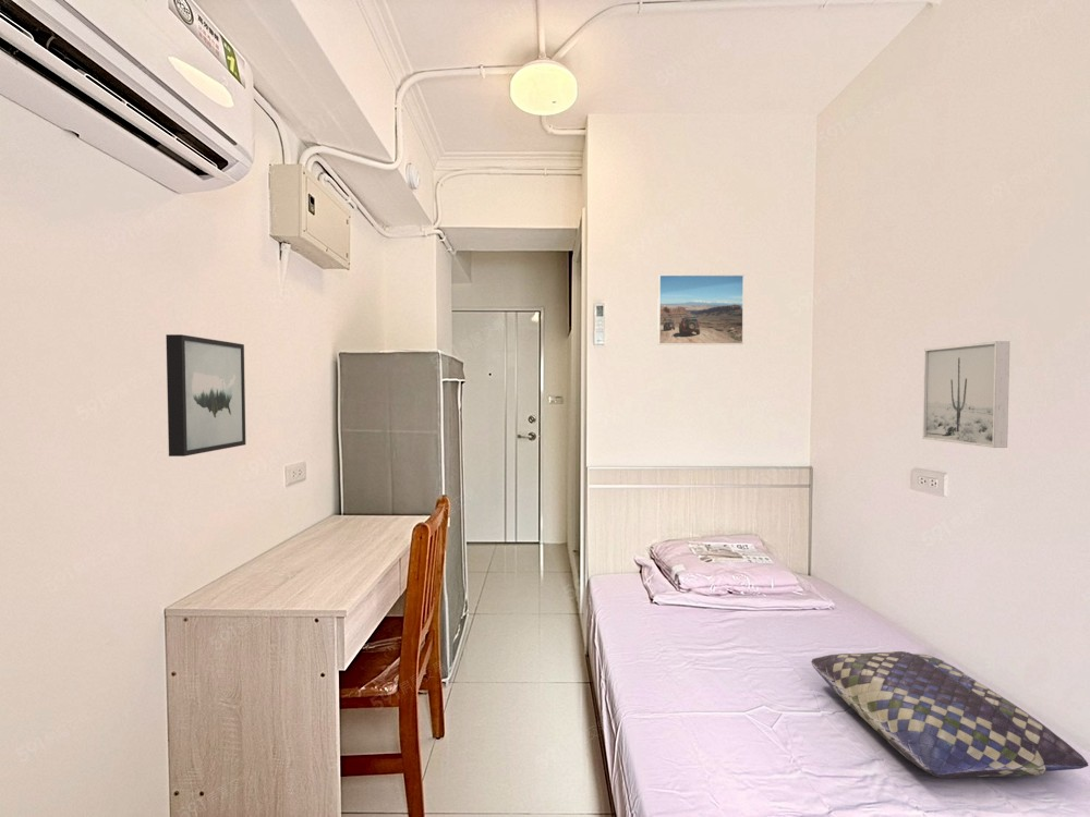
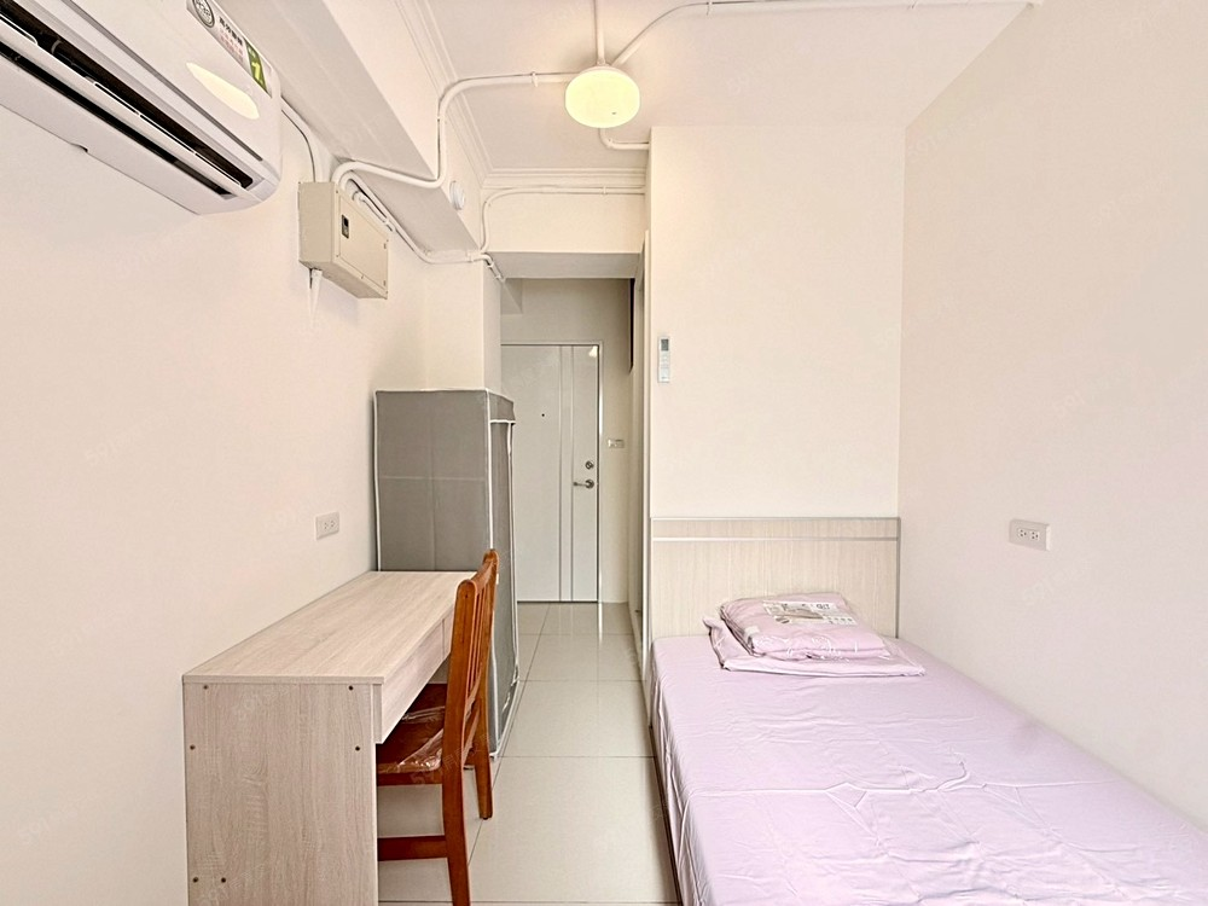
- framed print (700, 309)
- wall art (209, 394)
- cushion (928, 705)
- wall art (961, 393)
